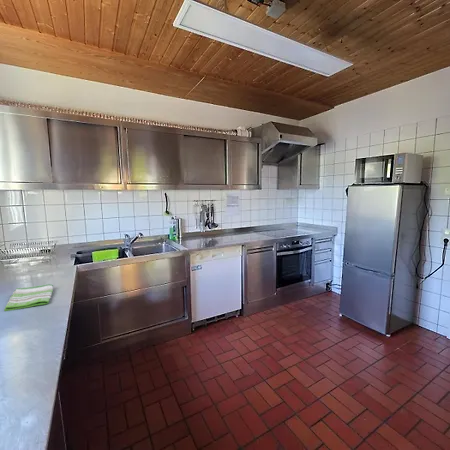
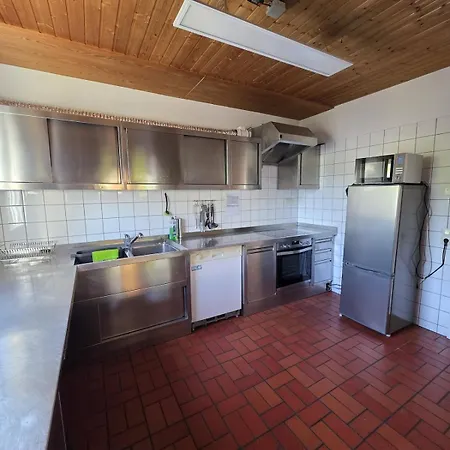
- dish towel (31, 295)
